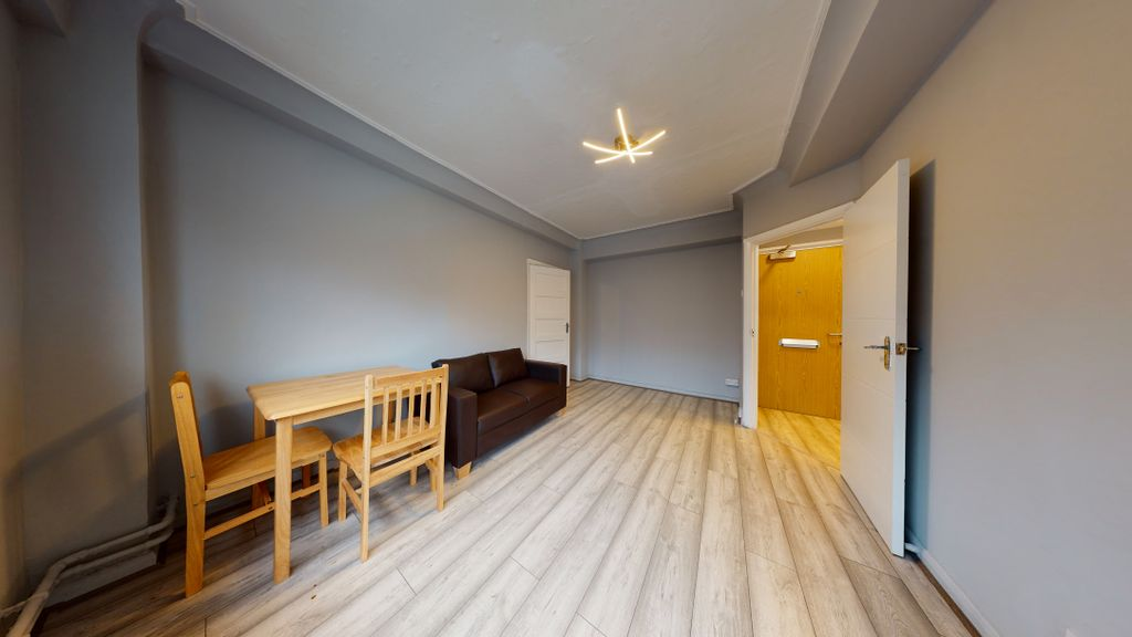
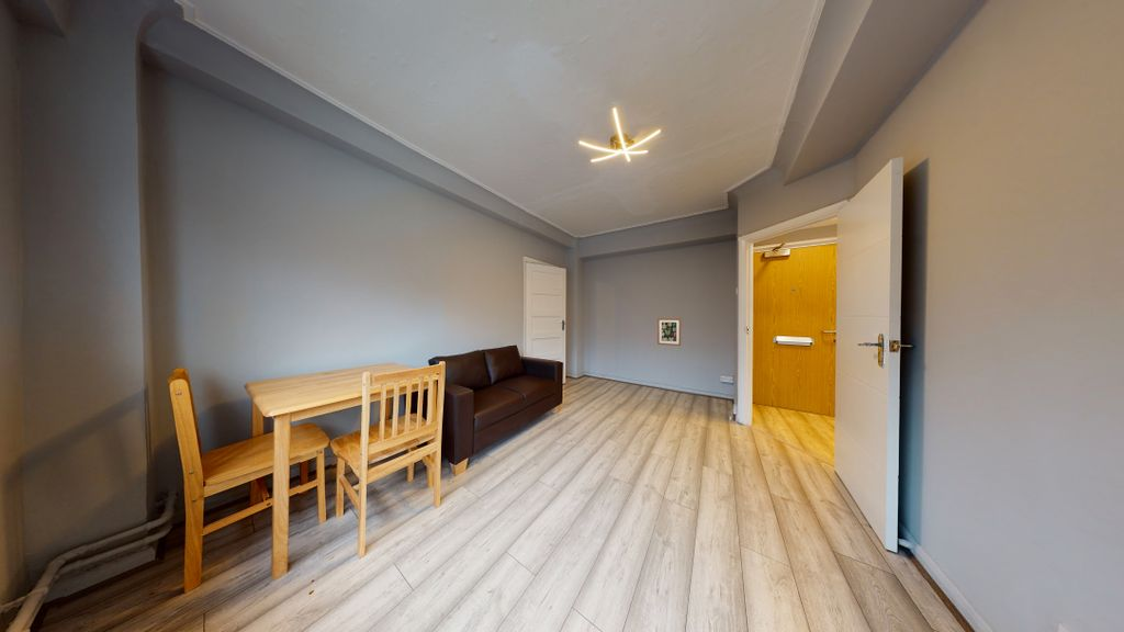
+ wall art (668, 331)
